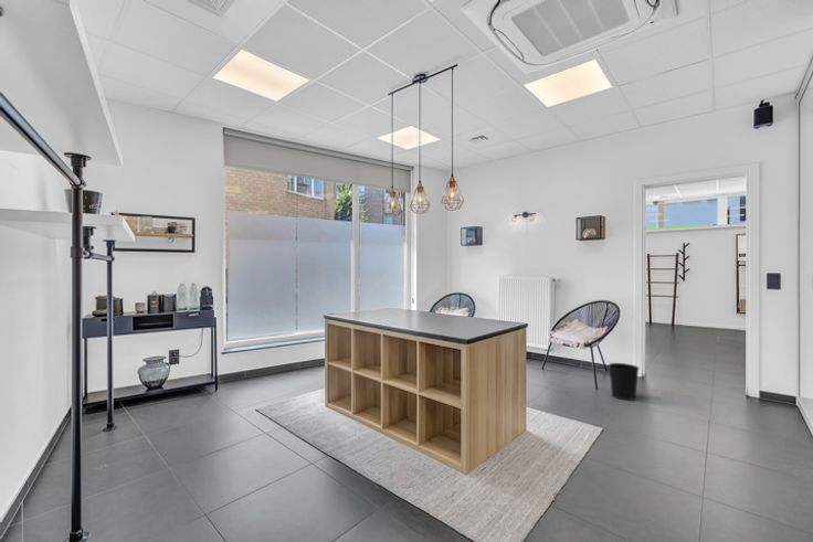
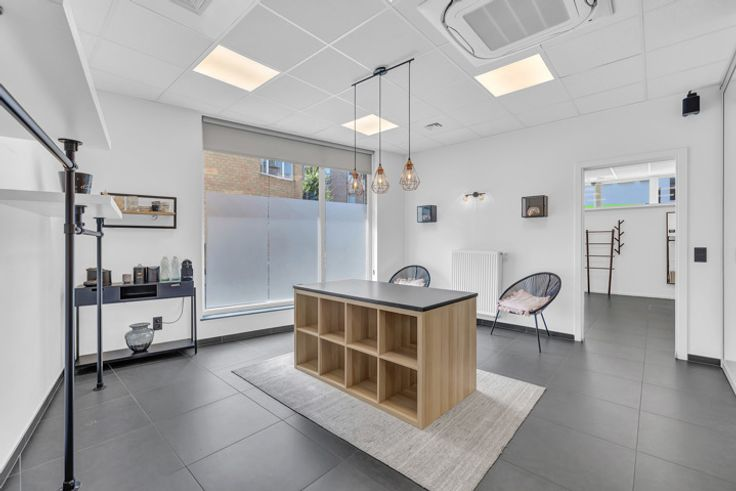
- wastebasket (623, 381)
